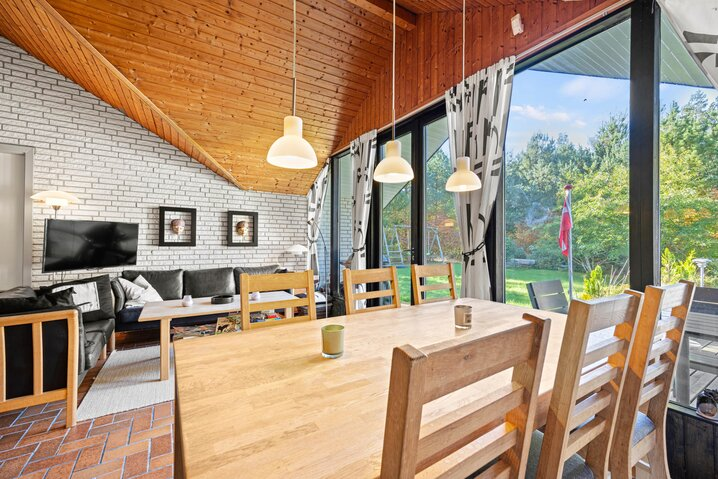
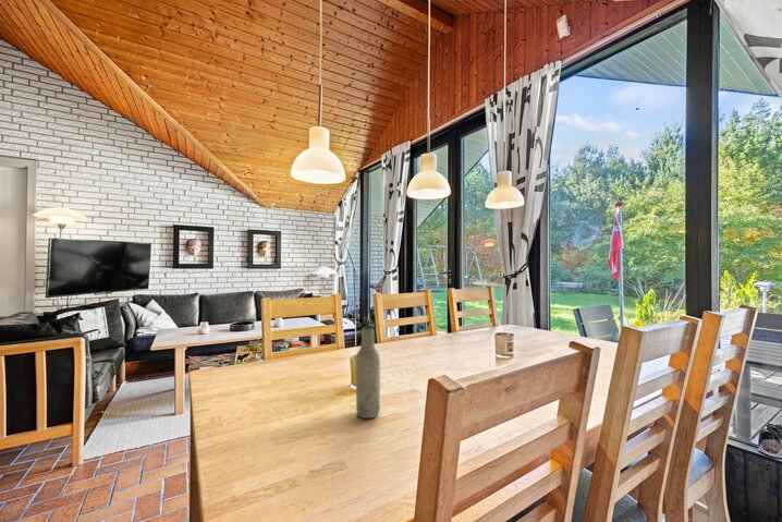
+ bottle (367, 371)
